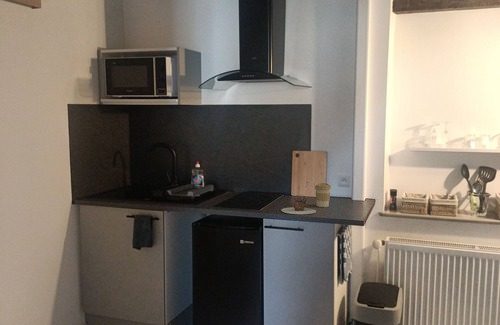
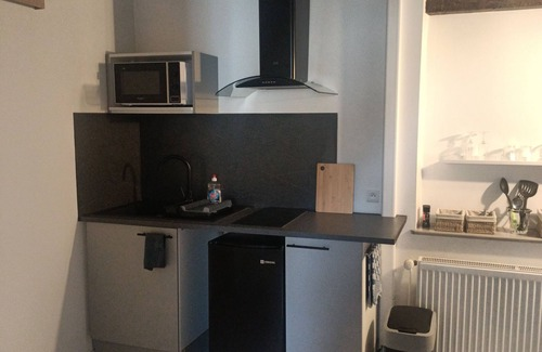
- coffee cup (322, 194)
- teapot (298, 203)
